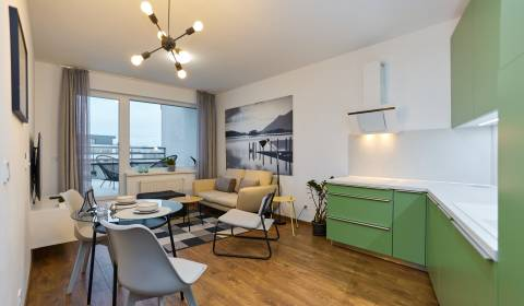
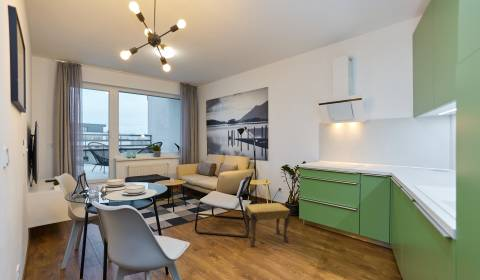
+ footstool (266, 219)
